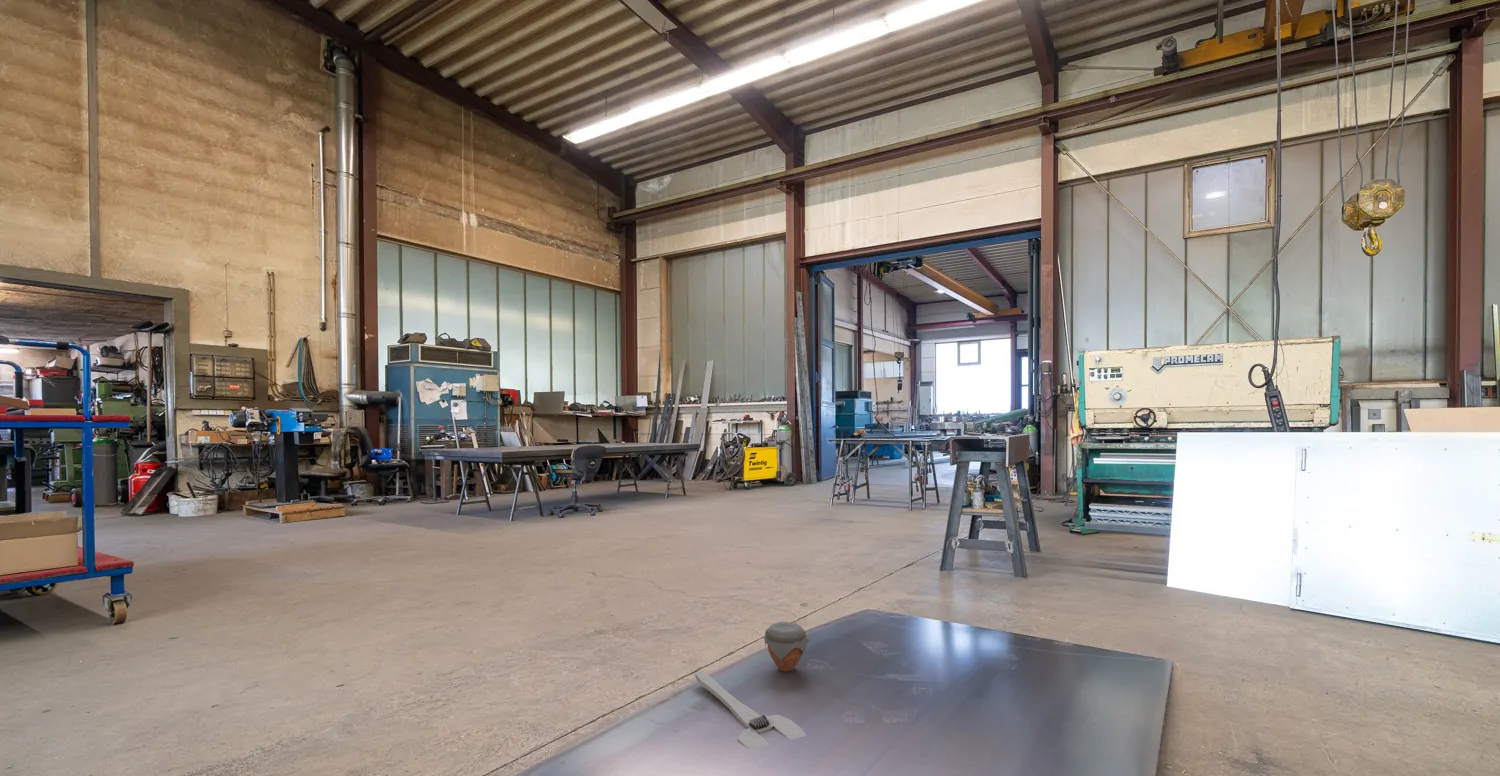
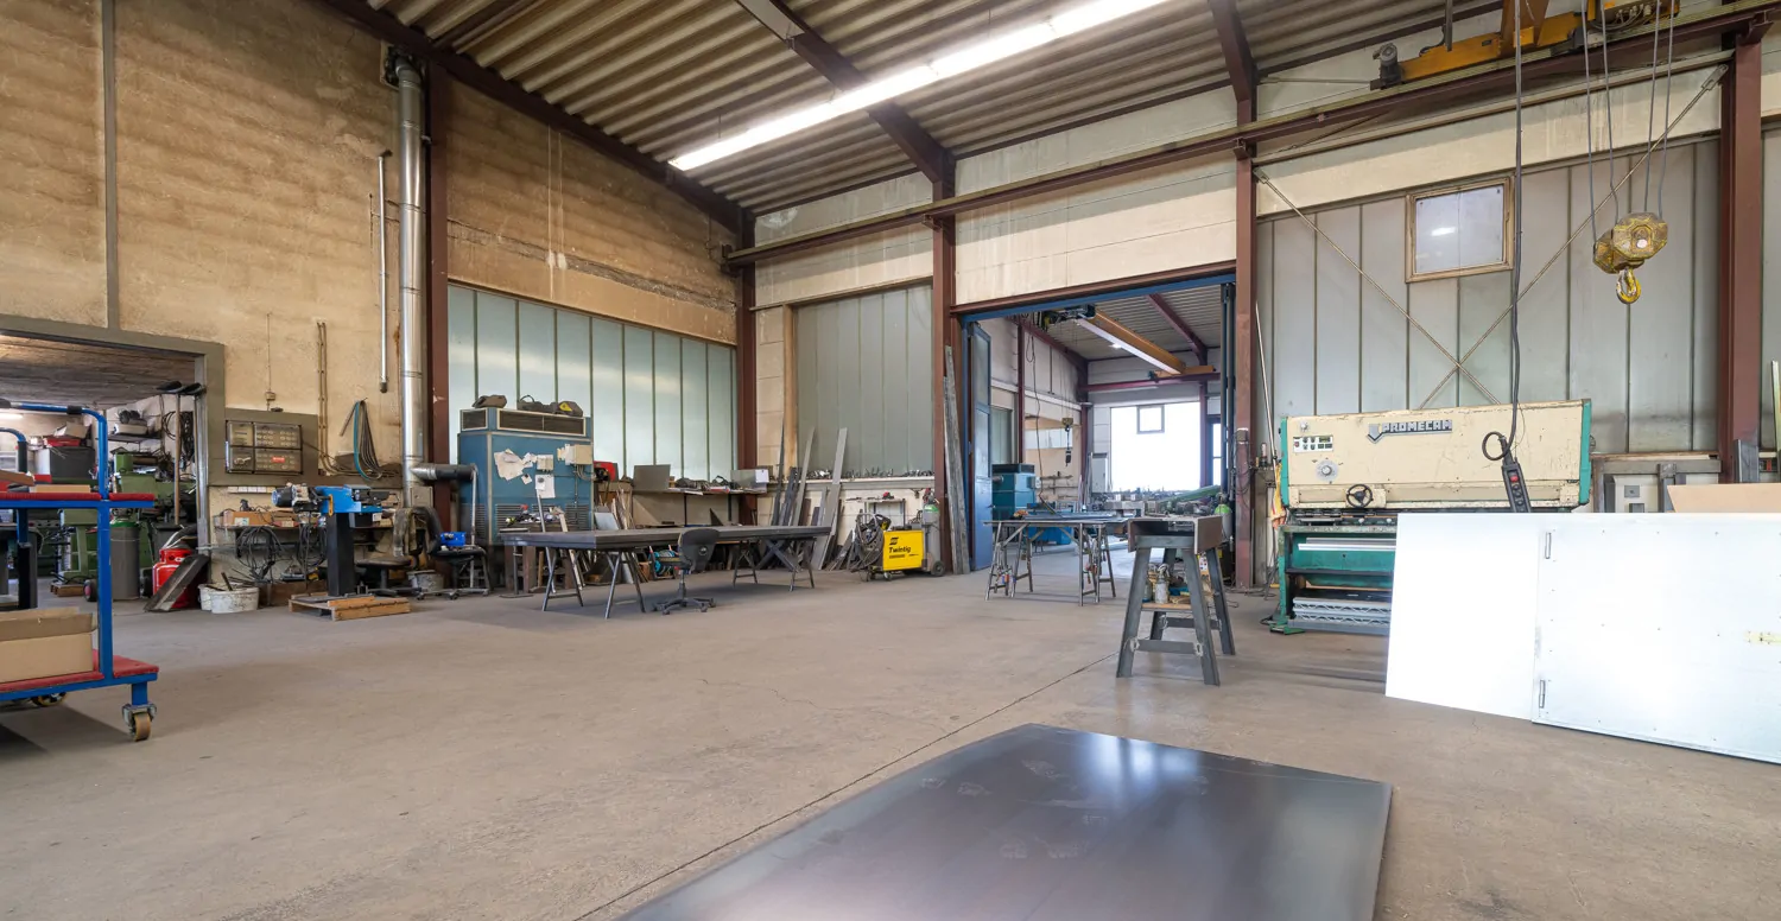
- adjustable wrench (738, 705)
- jar (786, 647)
